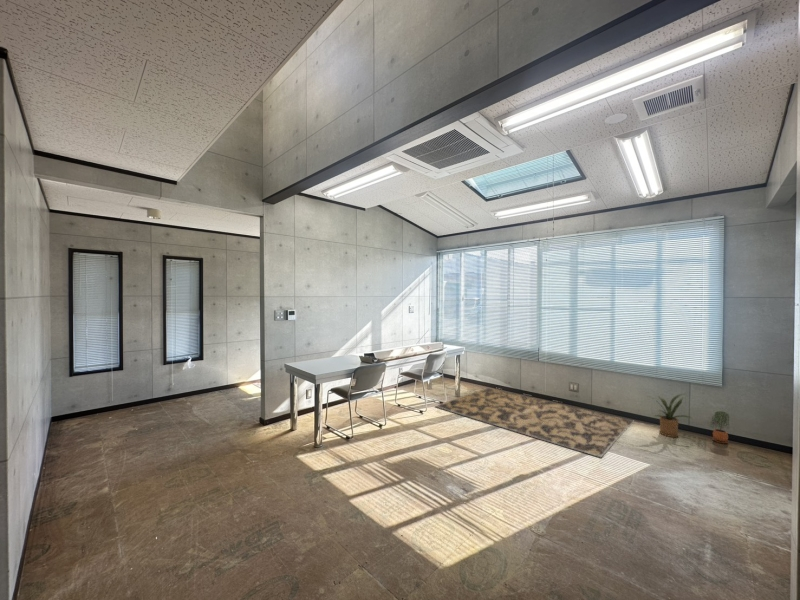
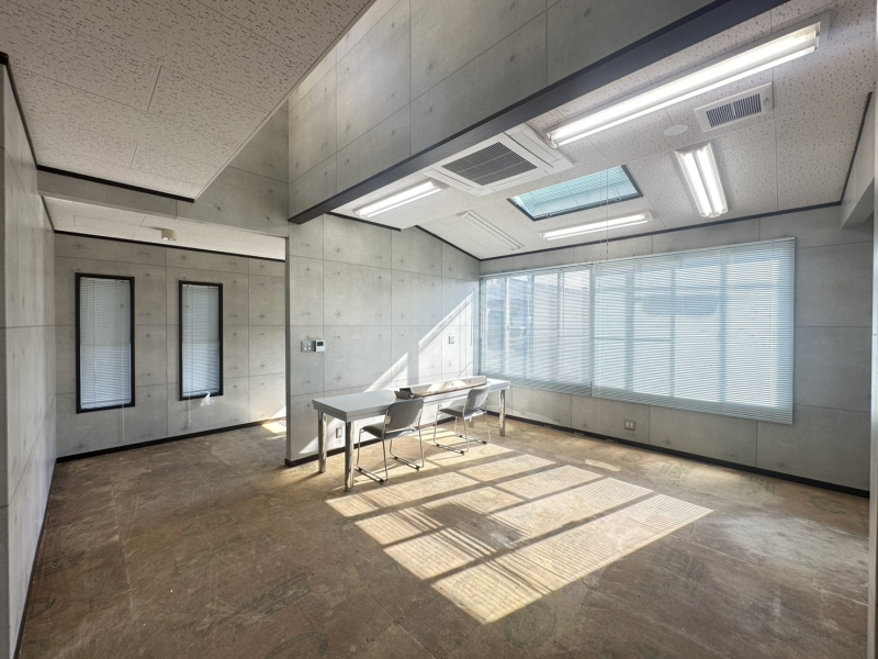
- potted plant (719, 426)
- house plant (668, 412)
- rug (528, 413)
